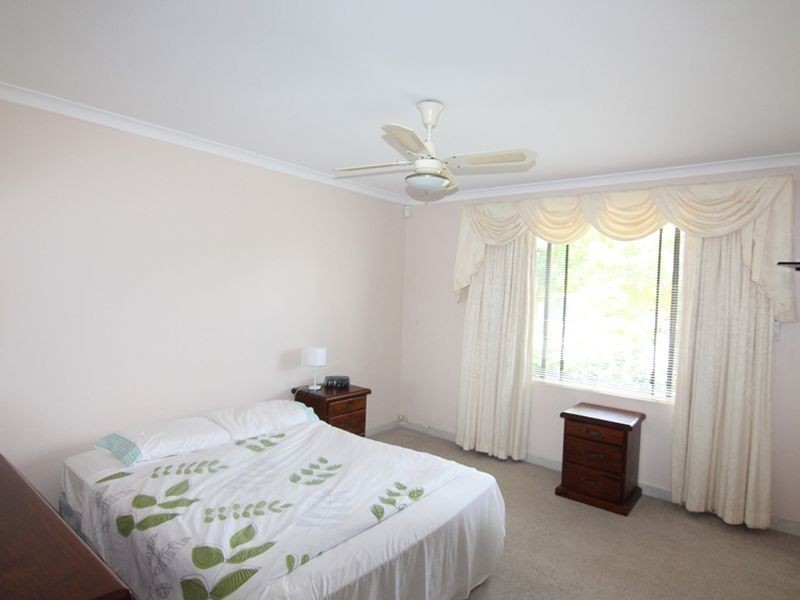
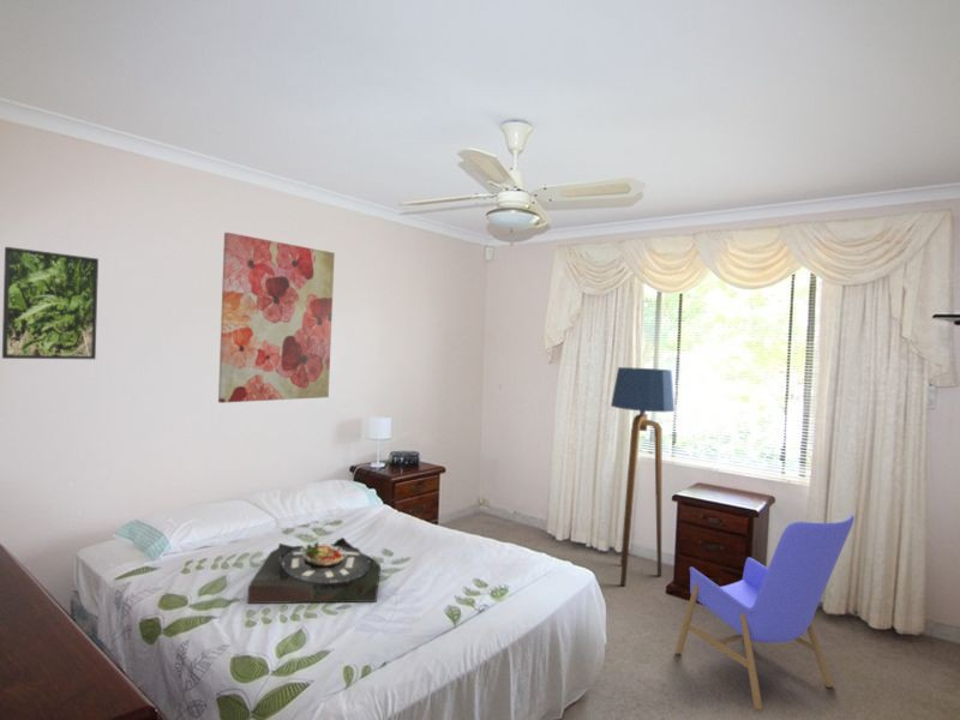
+ serving tray (323, 559)
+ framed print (52, 306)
+ armchair (768, 589)
+ wall art (281, 322)
+ floor lamp (635, 473)
